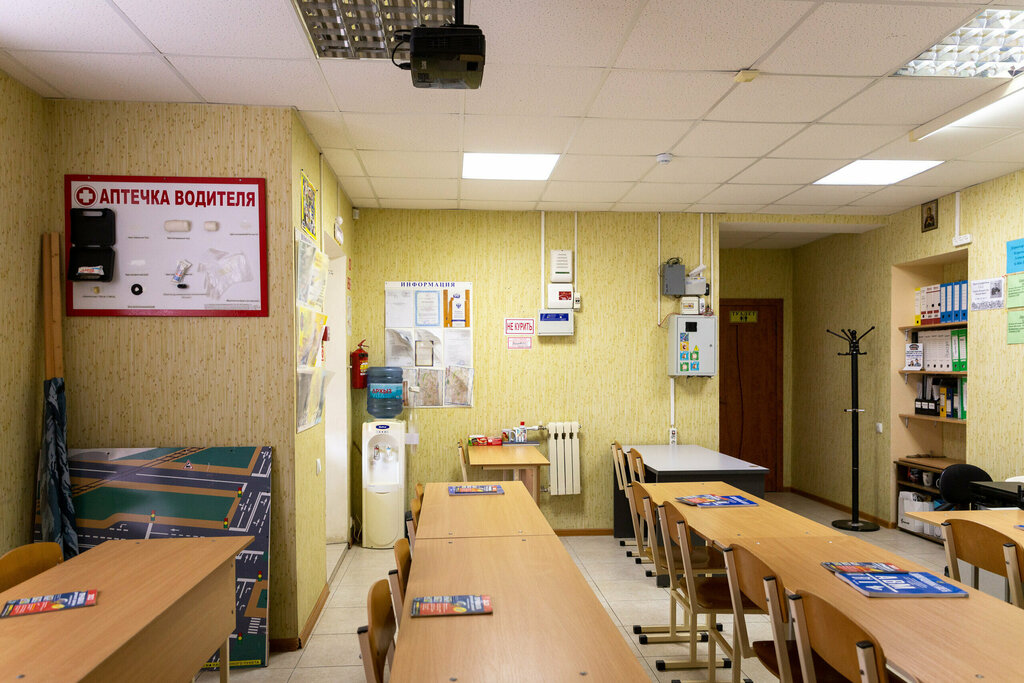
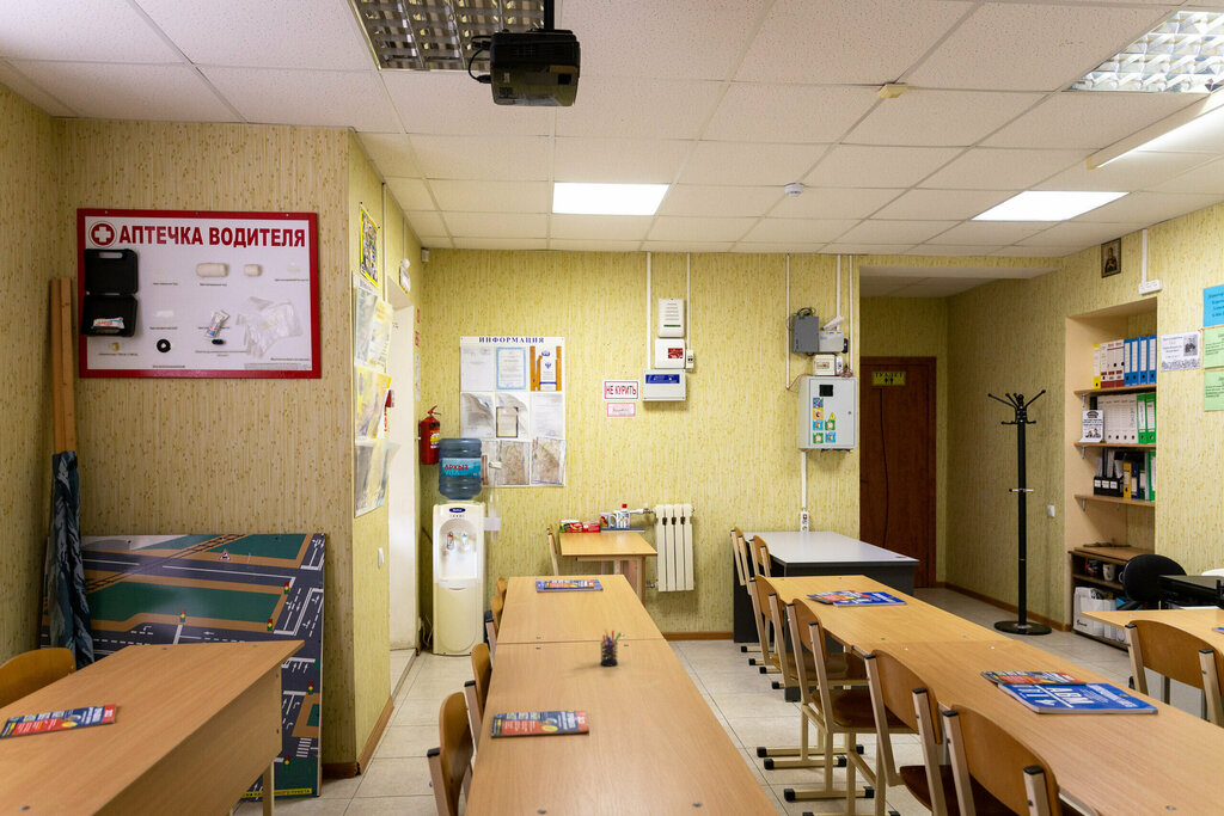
+ pen holder (611, 645)
